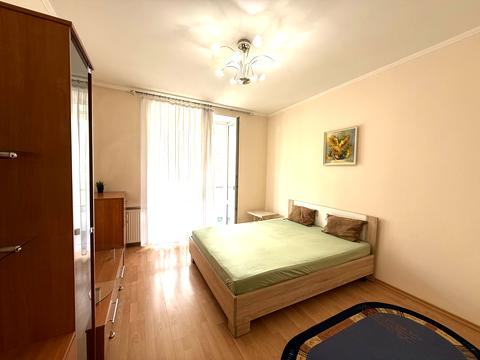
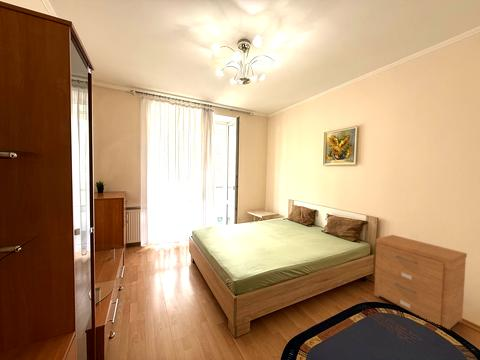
+ nightstand (414, 276)
